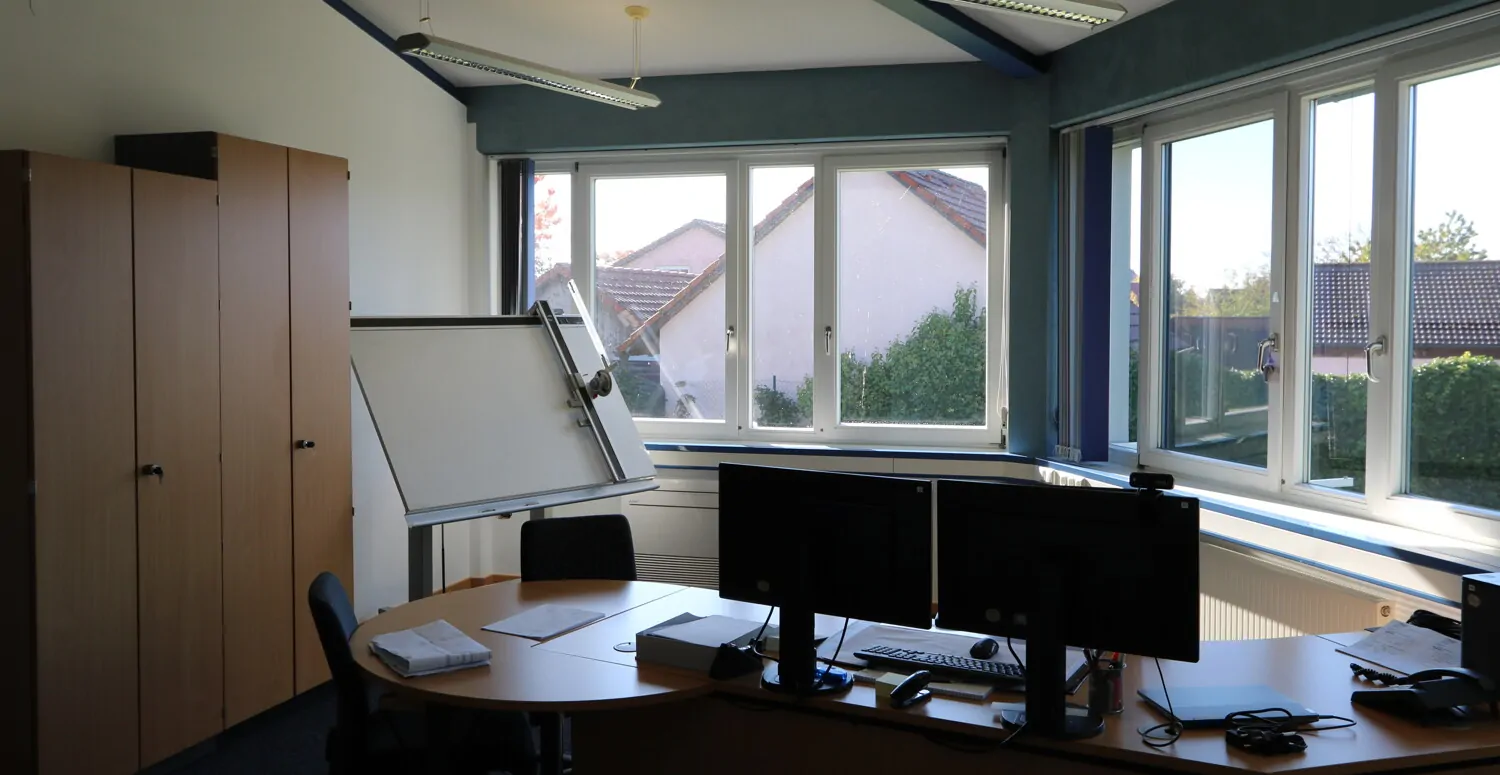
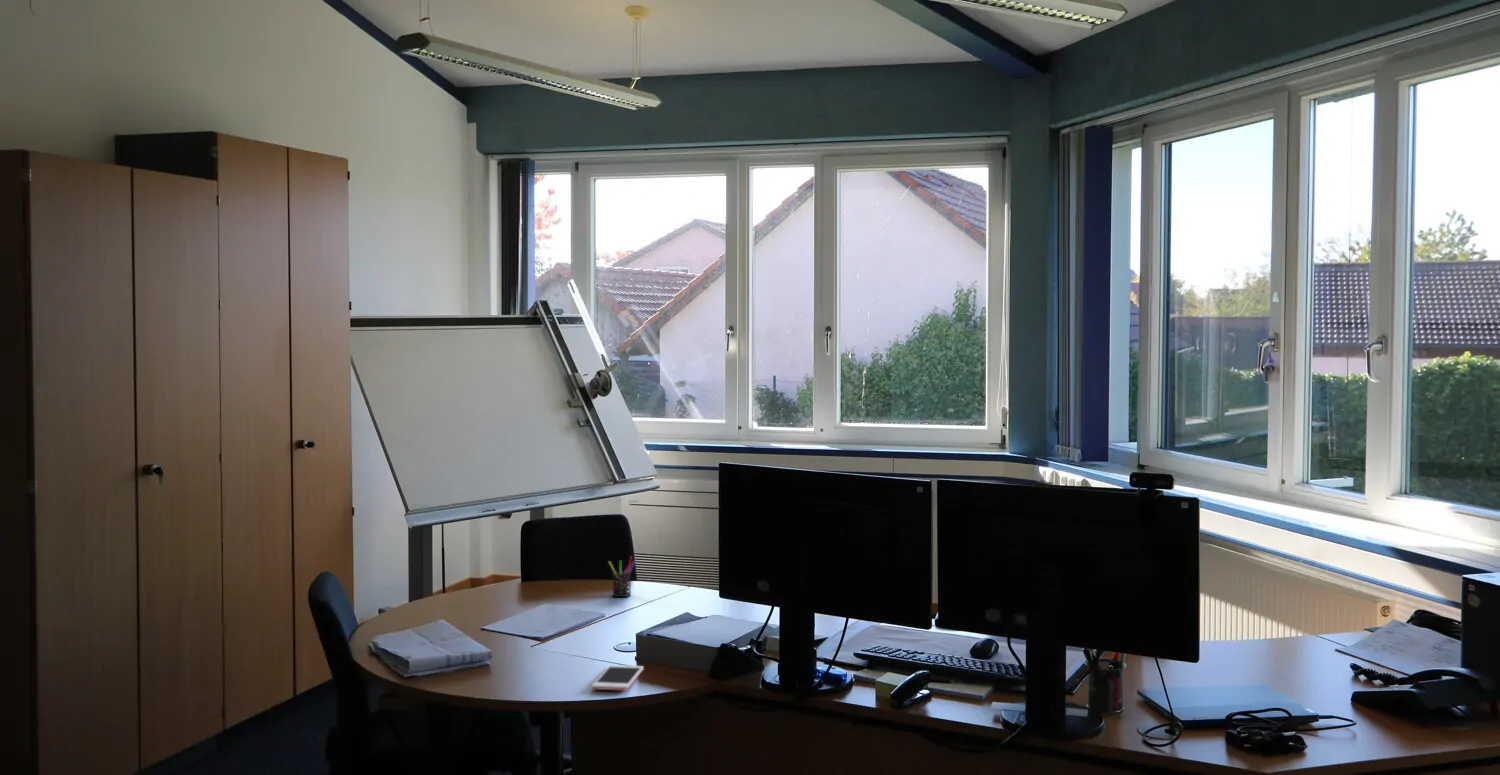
+ pen holder (622, 575)
+ cell phone (618, 677)
